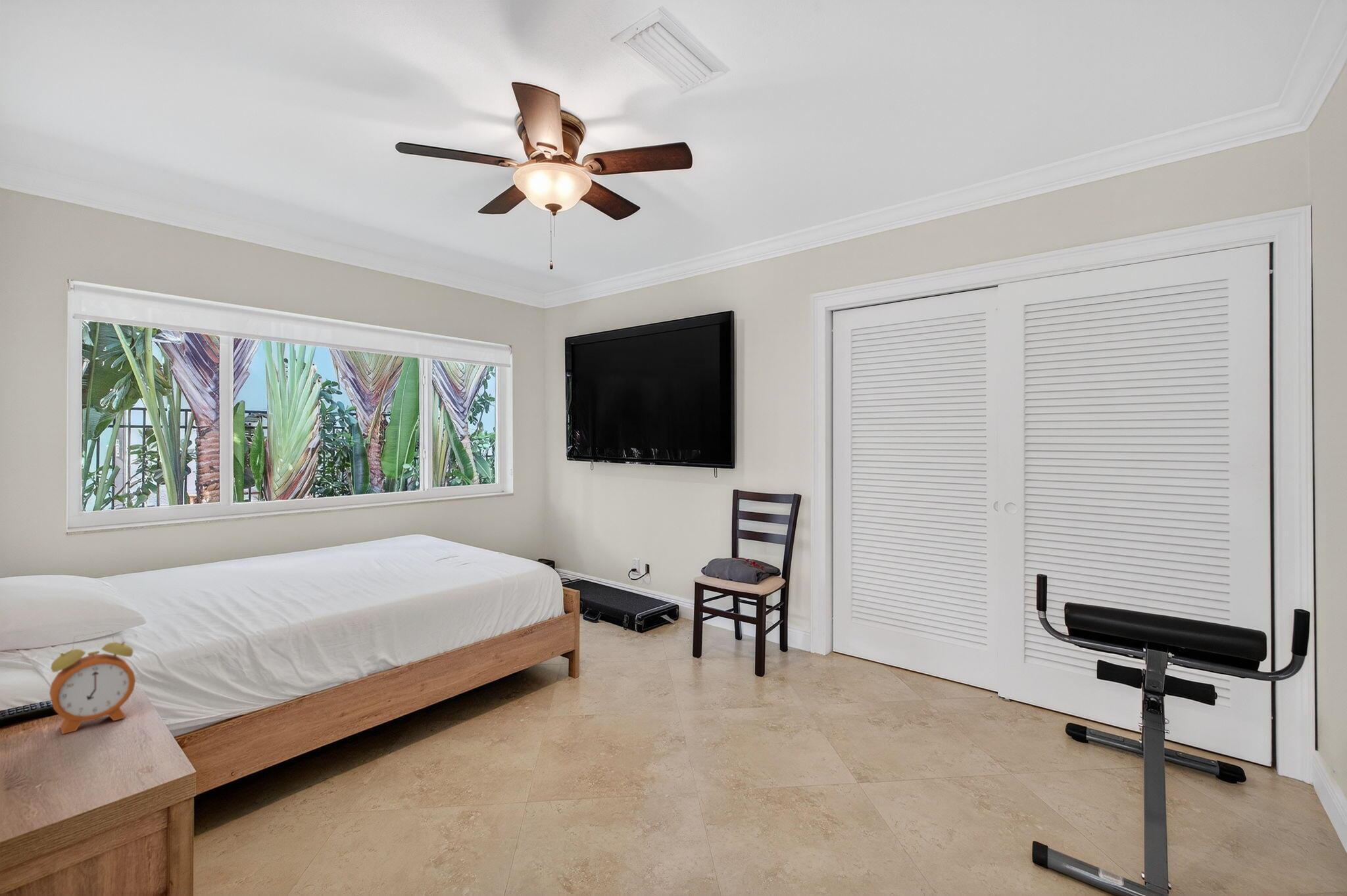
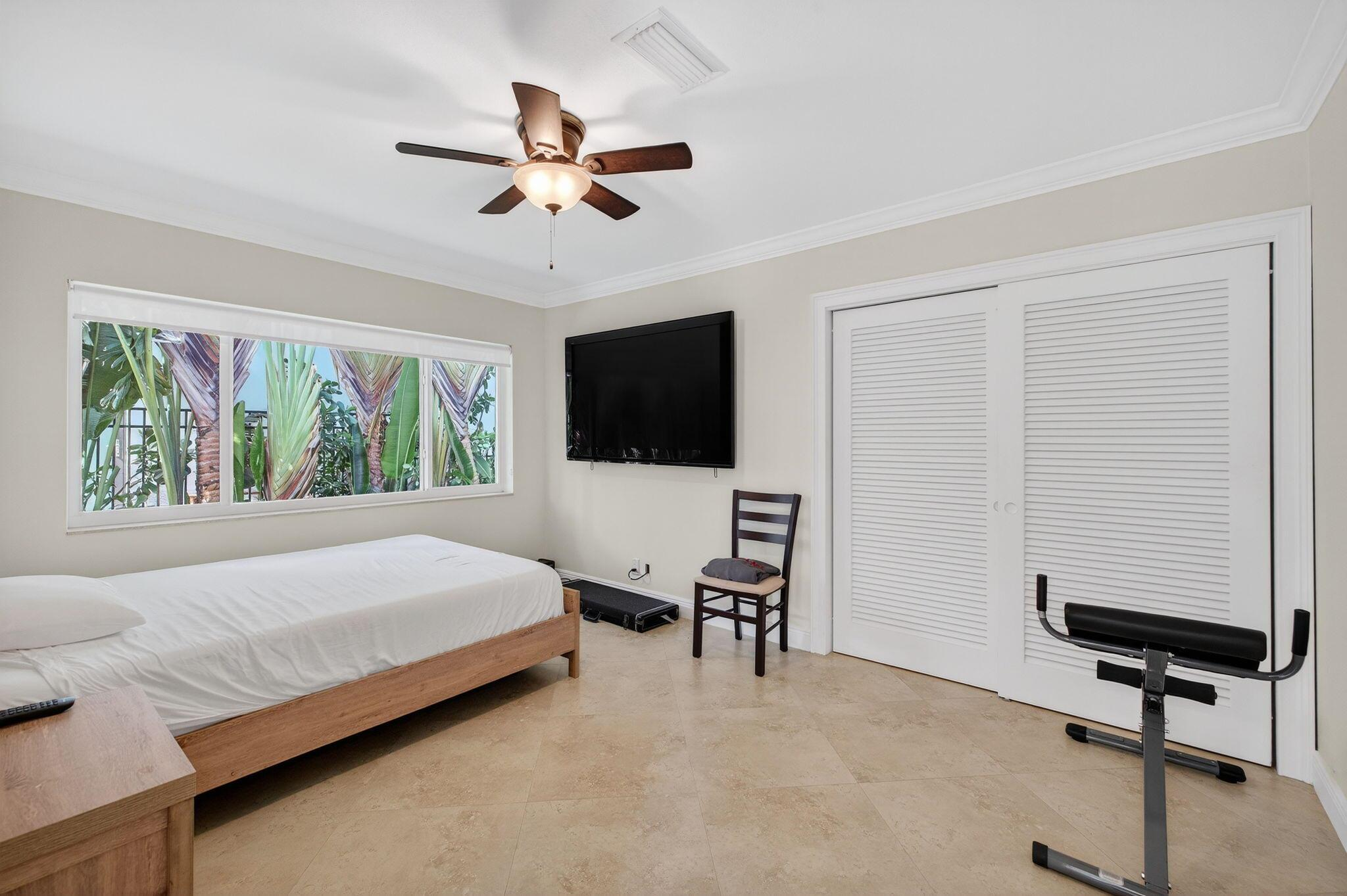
- alarm clock (93, 678)
